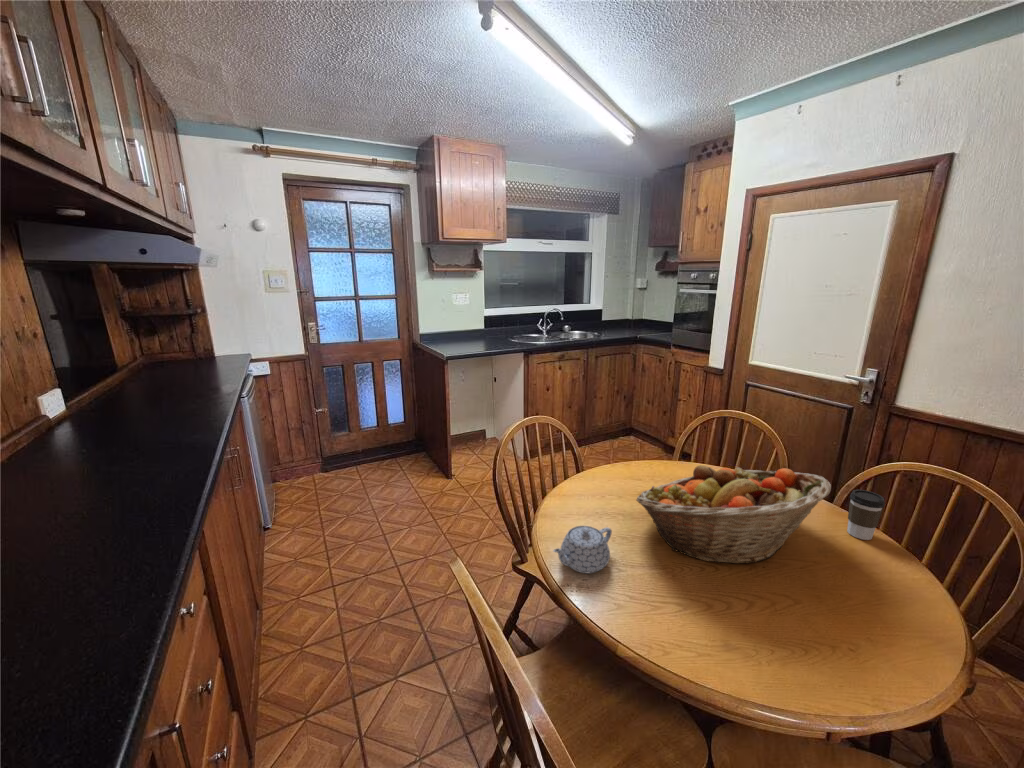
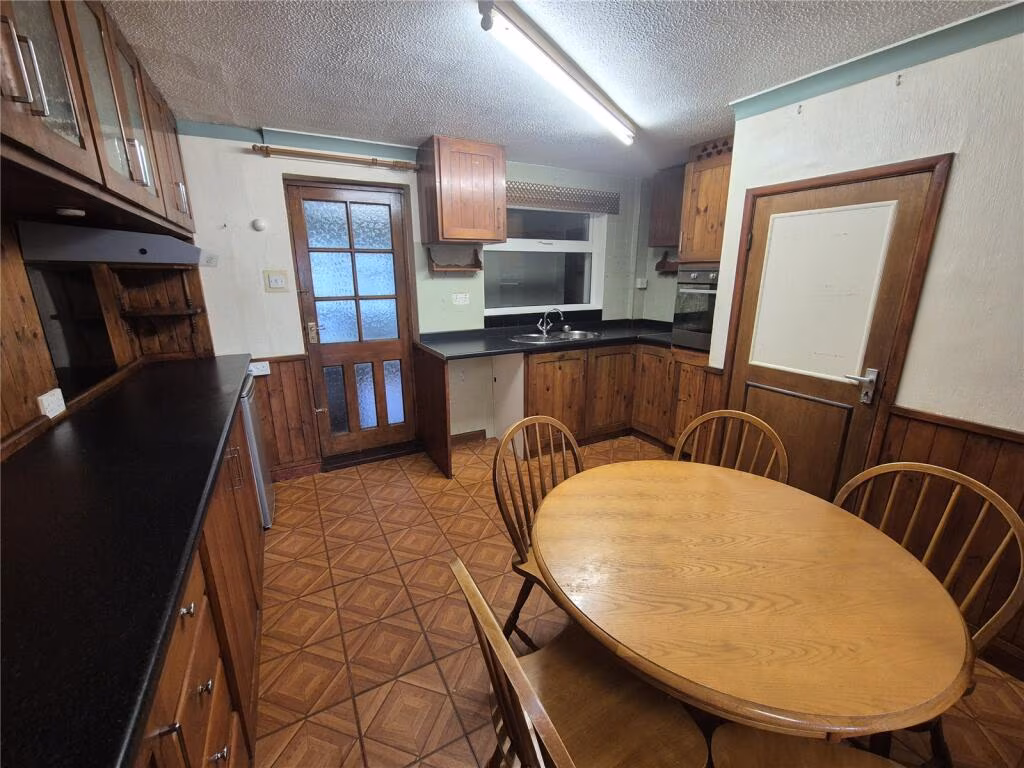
- fruit basket (728, 502)
- coffee cup (863, 515)
- teapot (583, 546)
